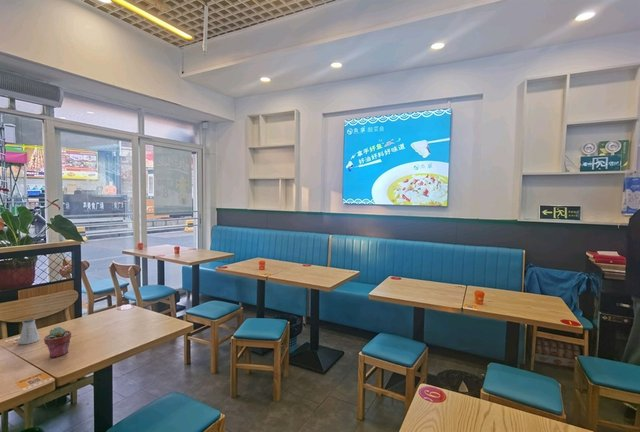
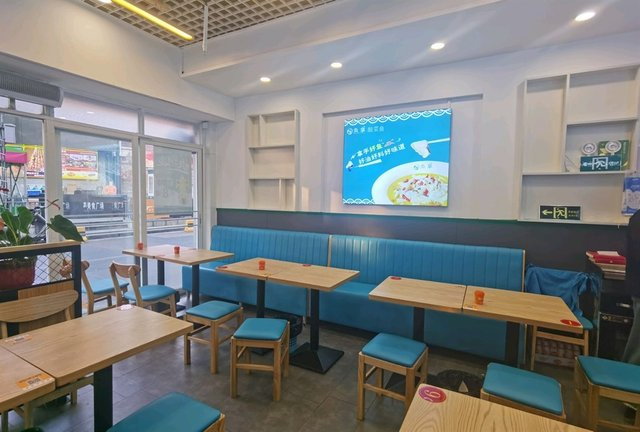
- saltshaker (29, 330)
- potted succulent (58, 340)
